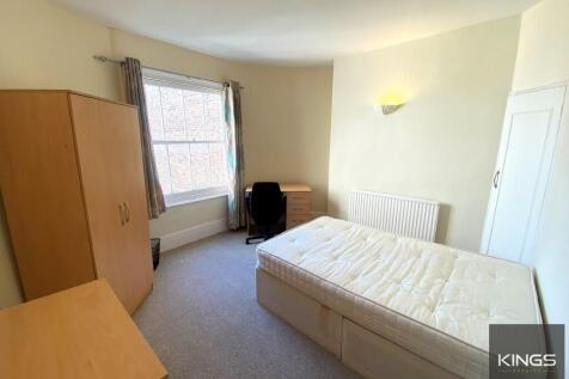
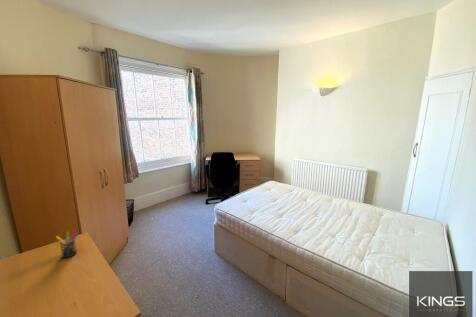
+ pen holder (68, 242)
